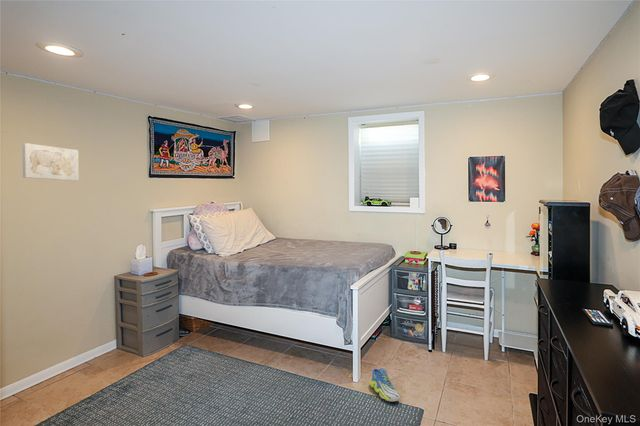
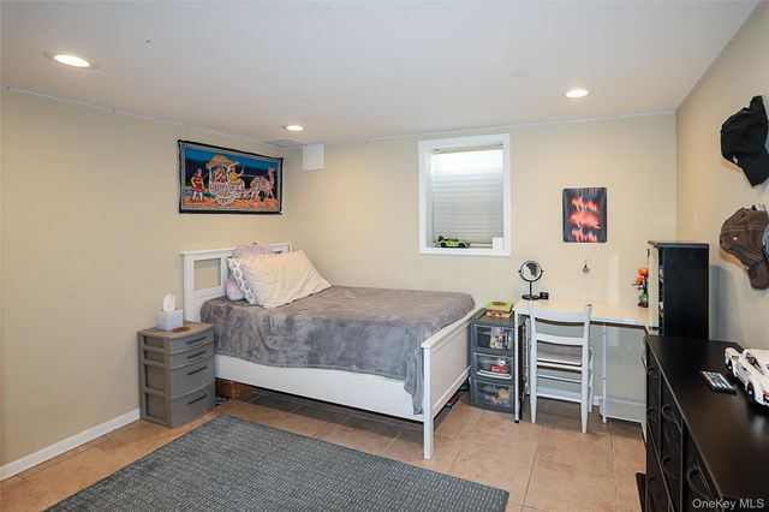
- wall art (52, 163)
- sneaker (383, 382)
